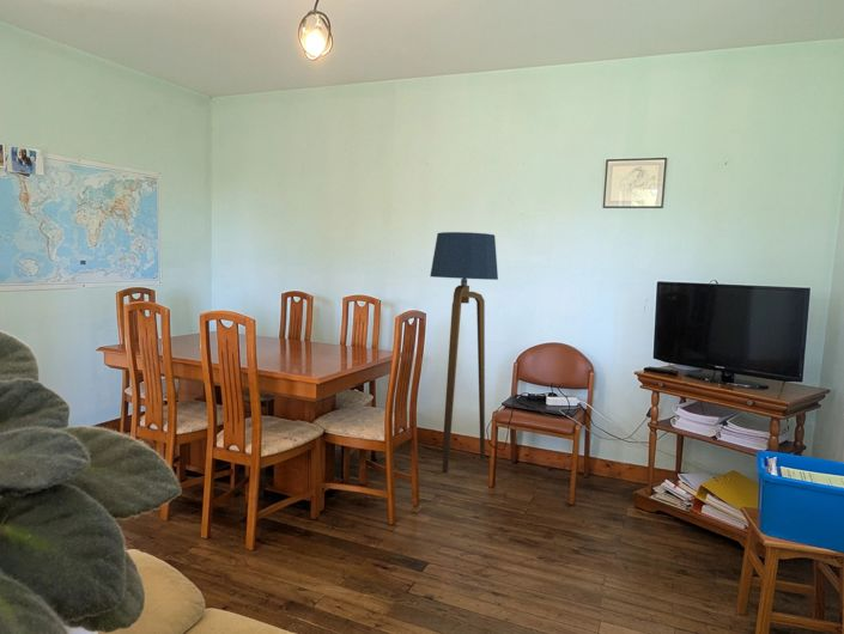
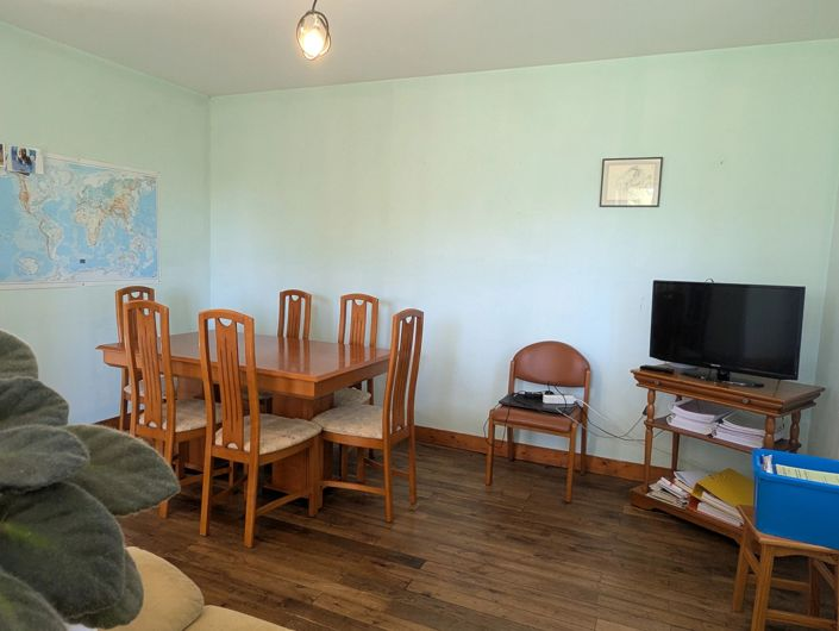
- floor lamp (456, 350)
